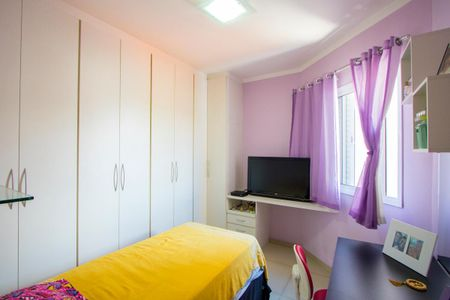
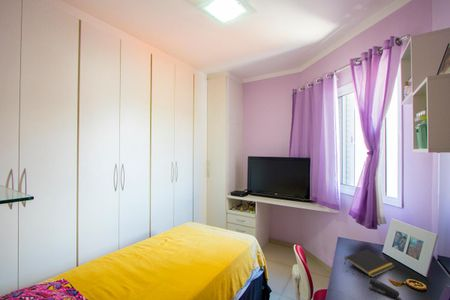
+ stapler (384, 288)
+ notepad (369, 262)
